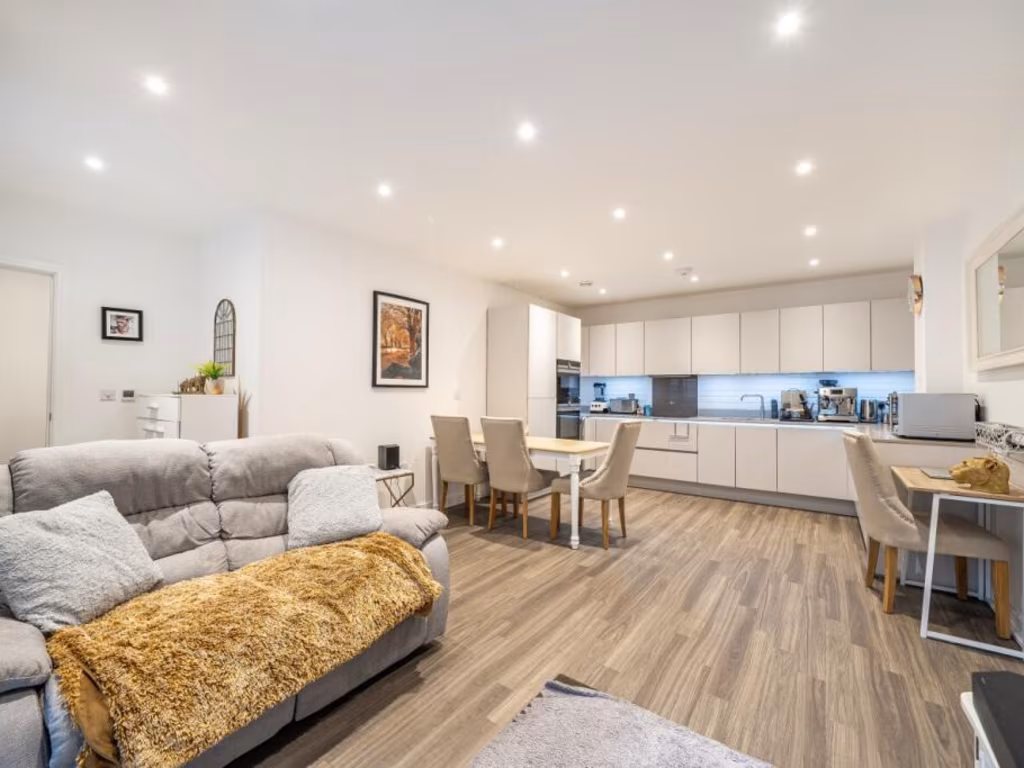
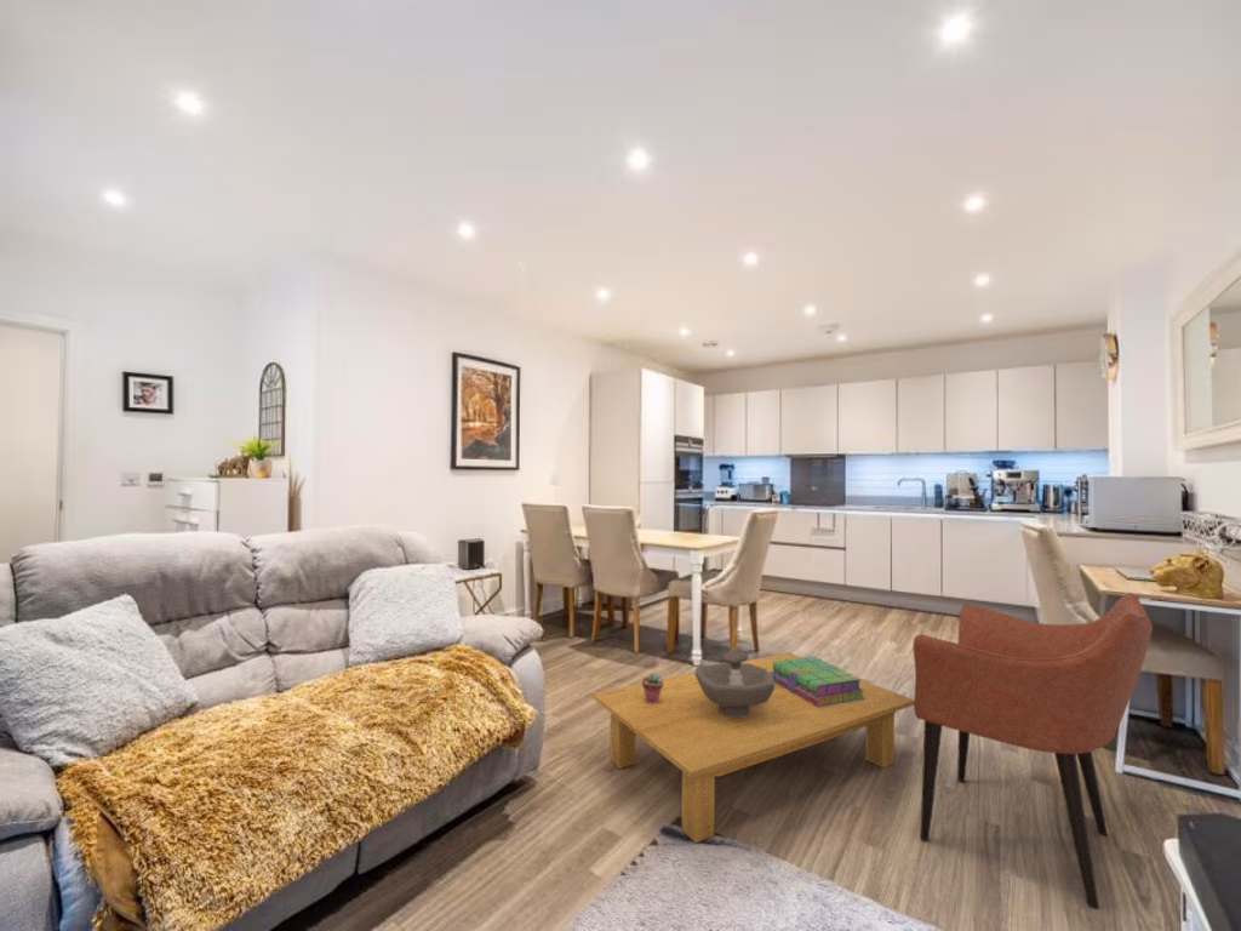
+ decorative bowl (733, 678)
+ coffee table (751, 729)
+ stack of books (814, 678)
+ armchair (1033, 714)
+ potted succulent (652, 685)
